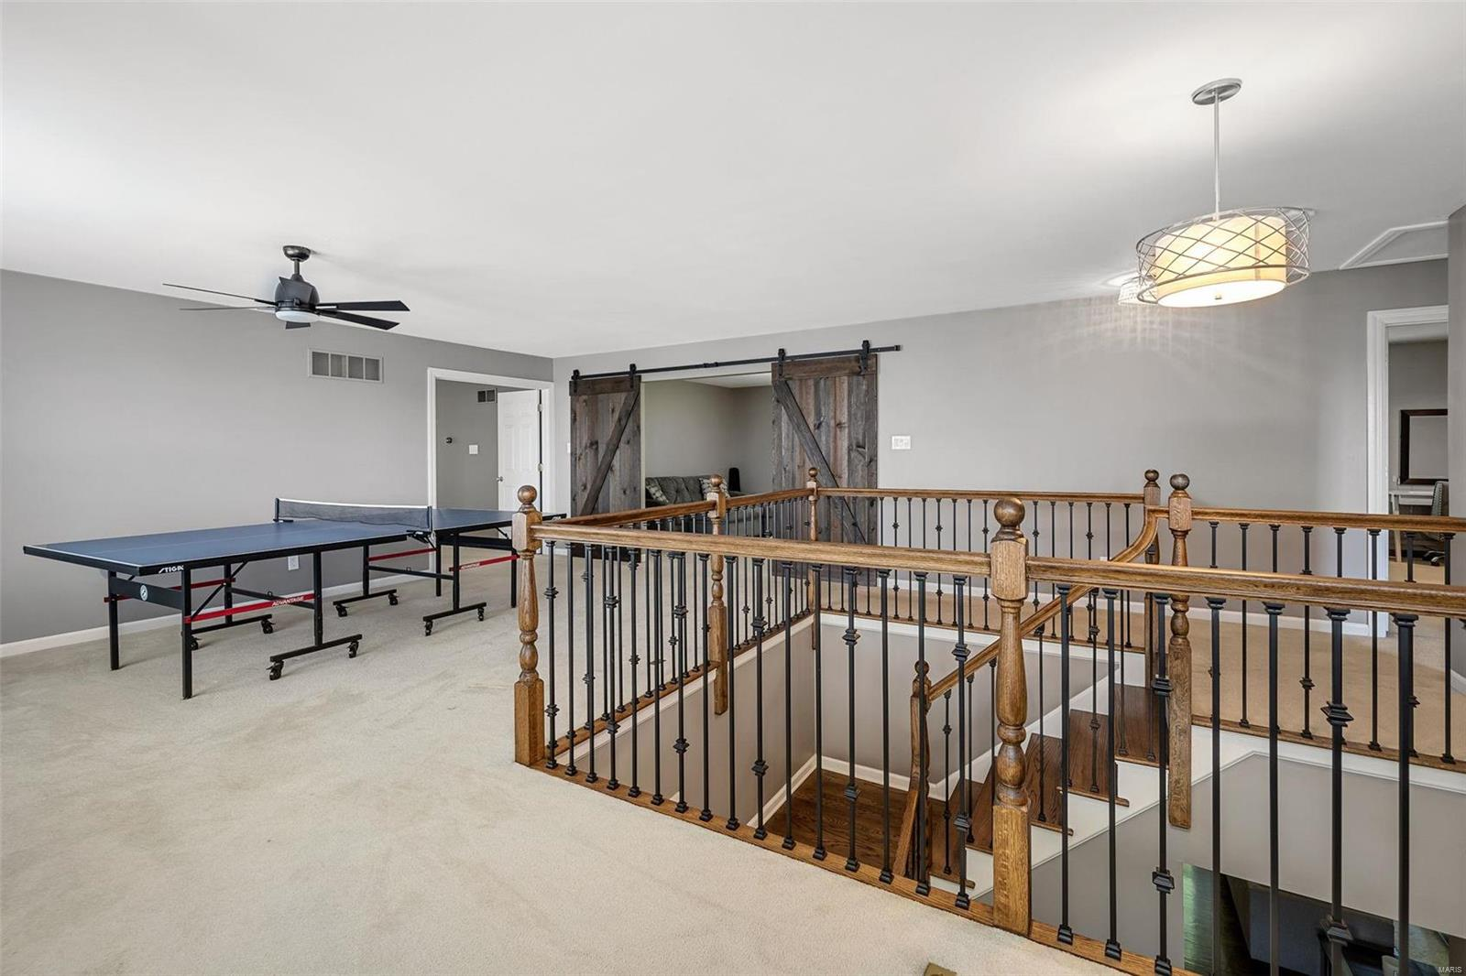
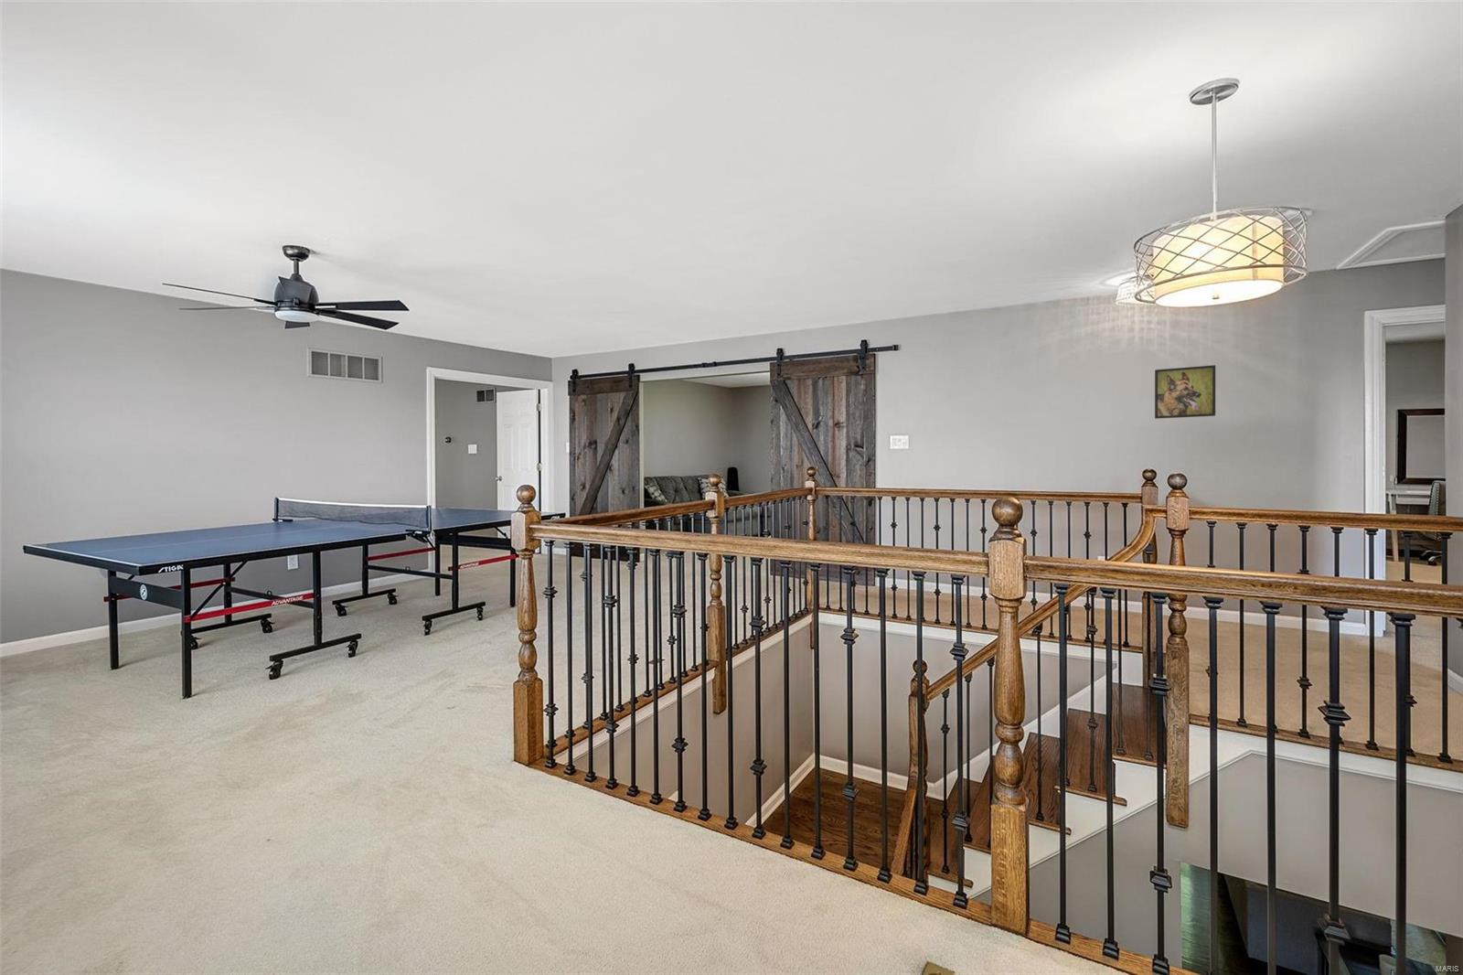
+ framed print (1185, 393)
